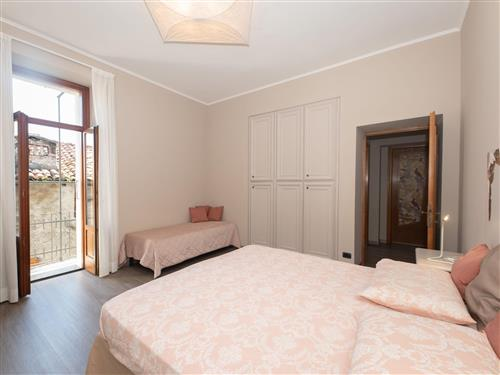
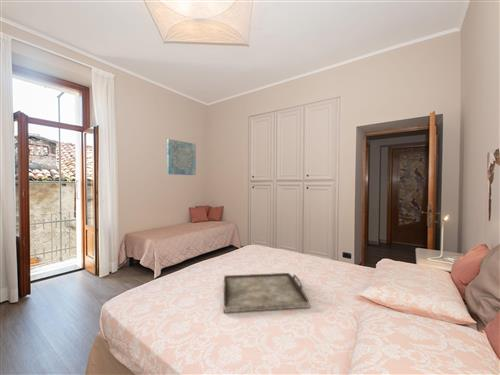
+ wall art (182, 158)
+ serving tray (261, 285)
